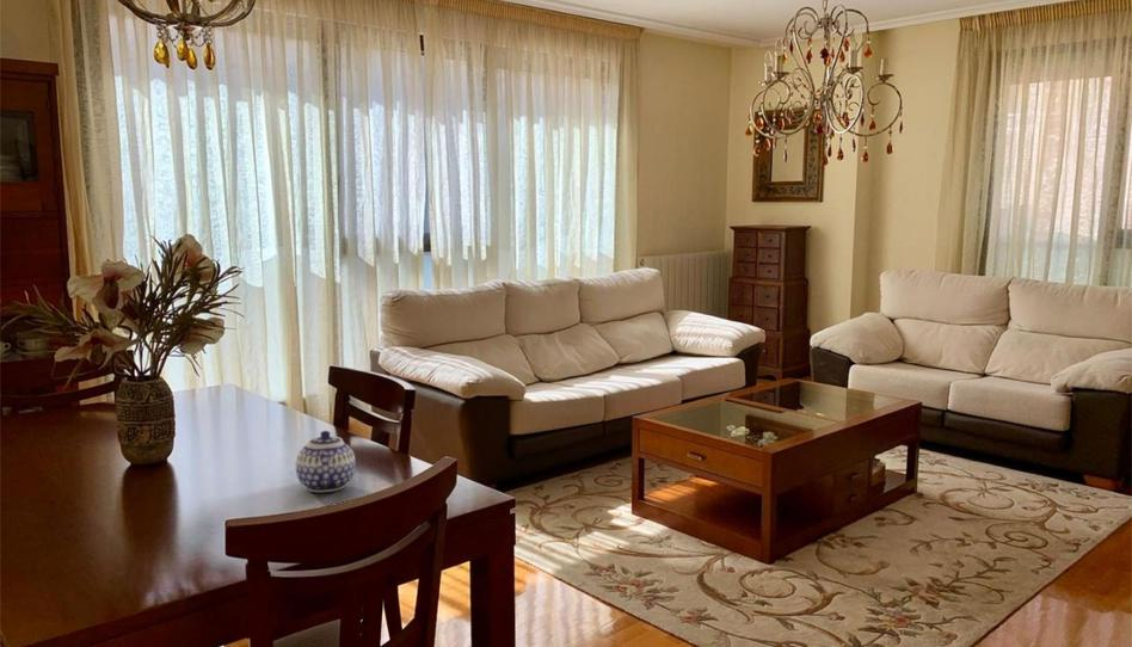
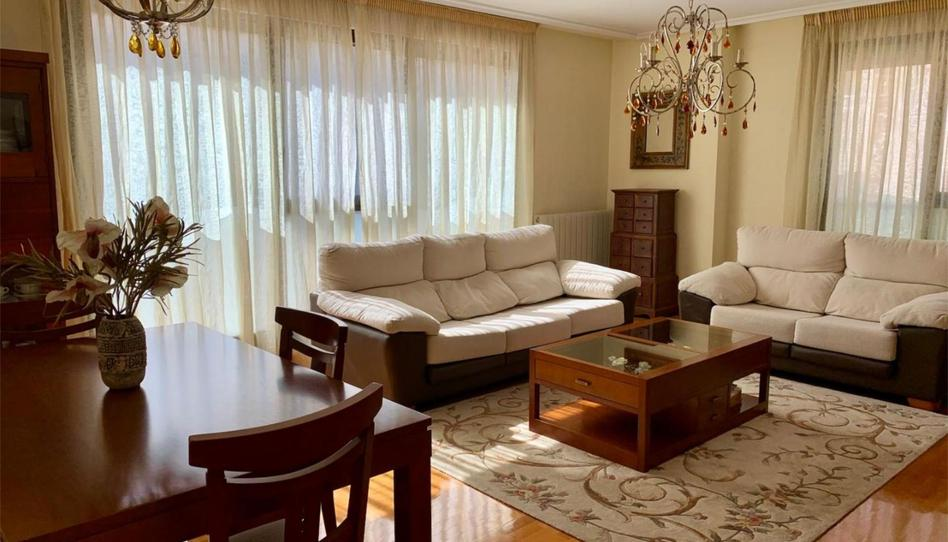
- teapot (325, 458)
